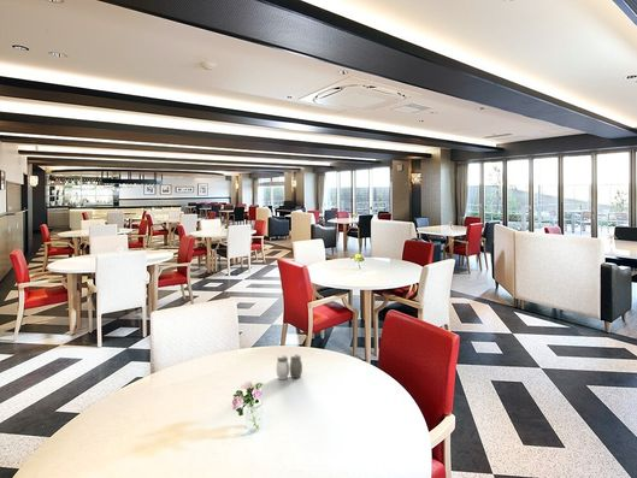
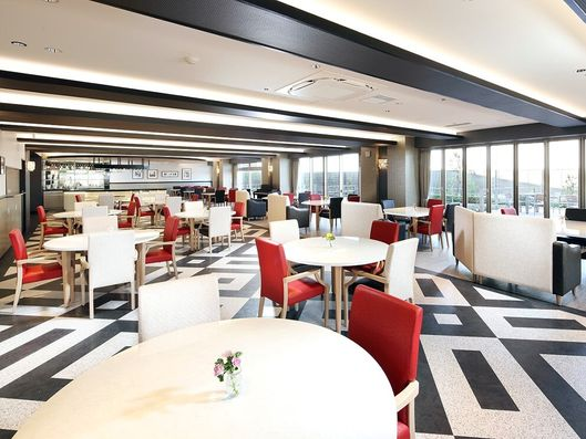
- salt and pepper shaker (288, 366)
